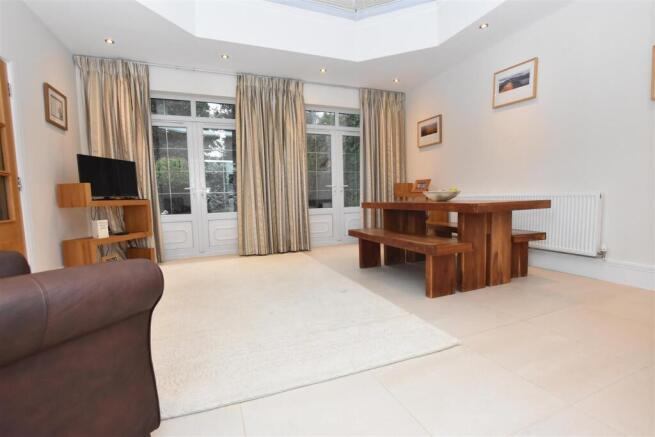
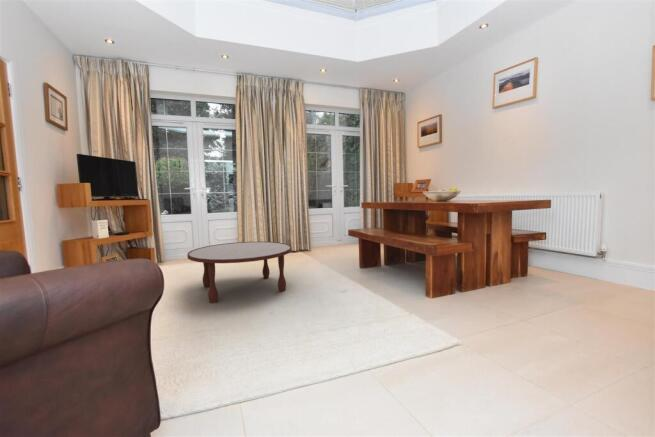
+ coffee table (240, 262)
